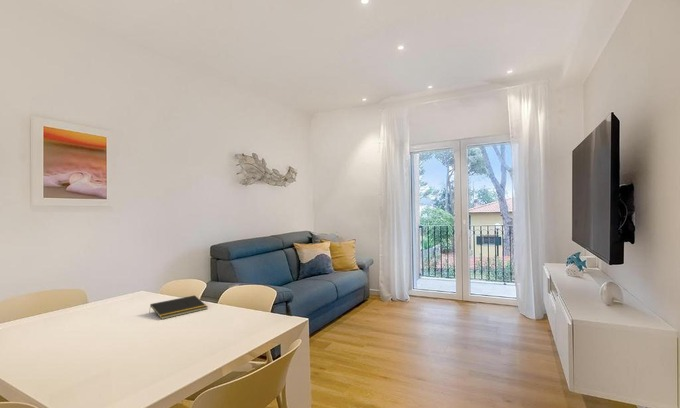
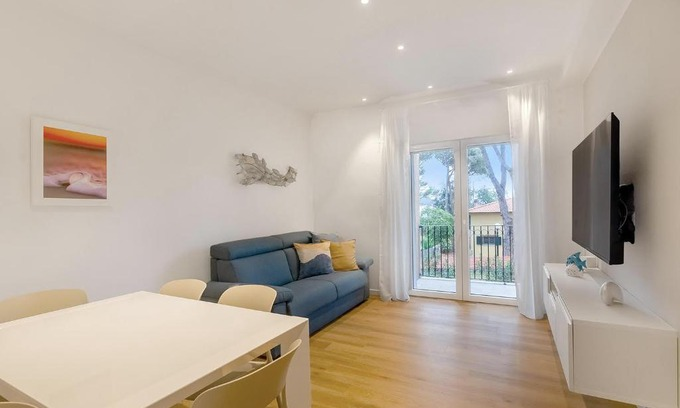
- notepad (179, 306)
